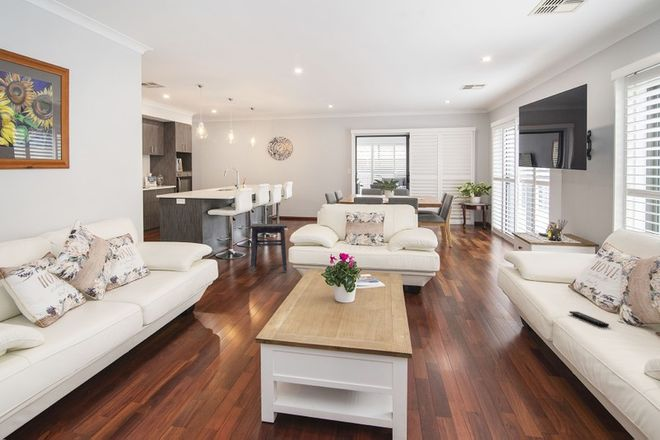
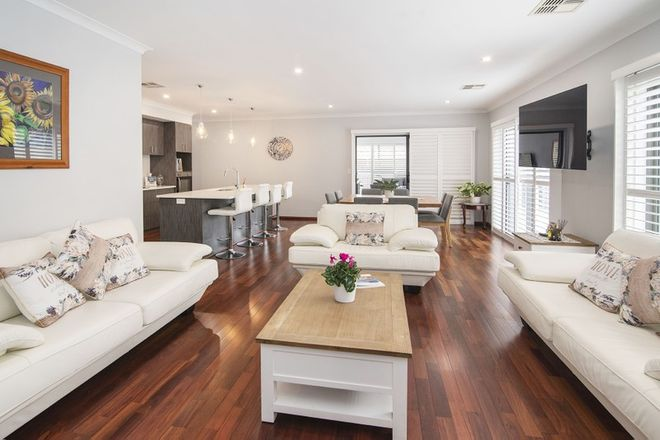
- remote control (588, 318)
- side table (269, 245)
